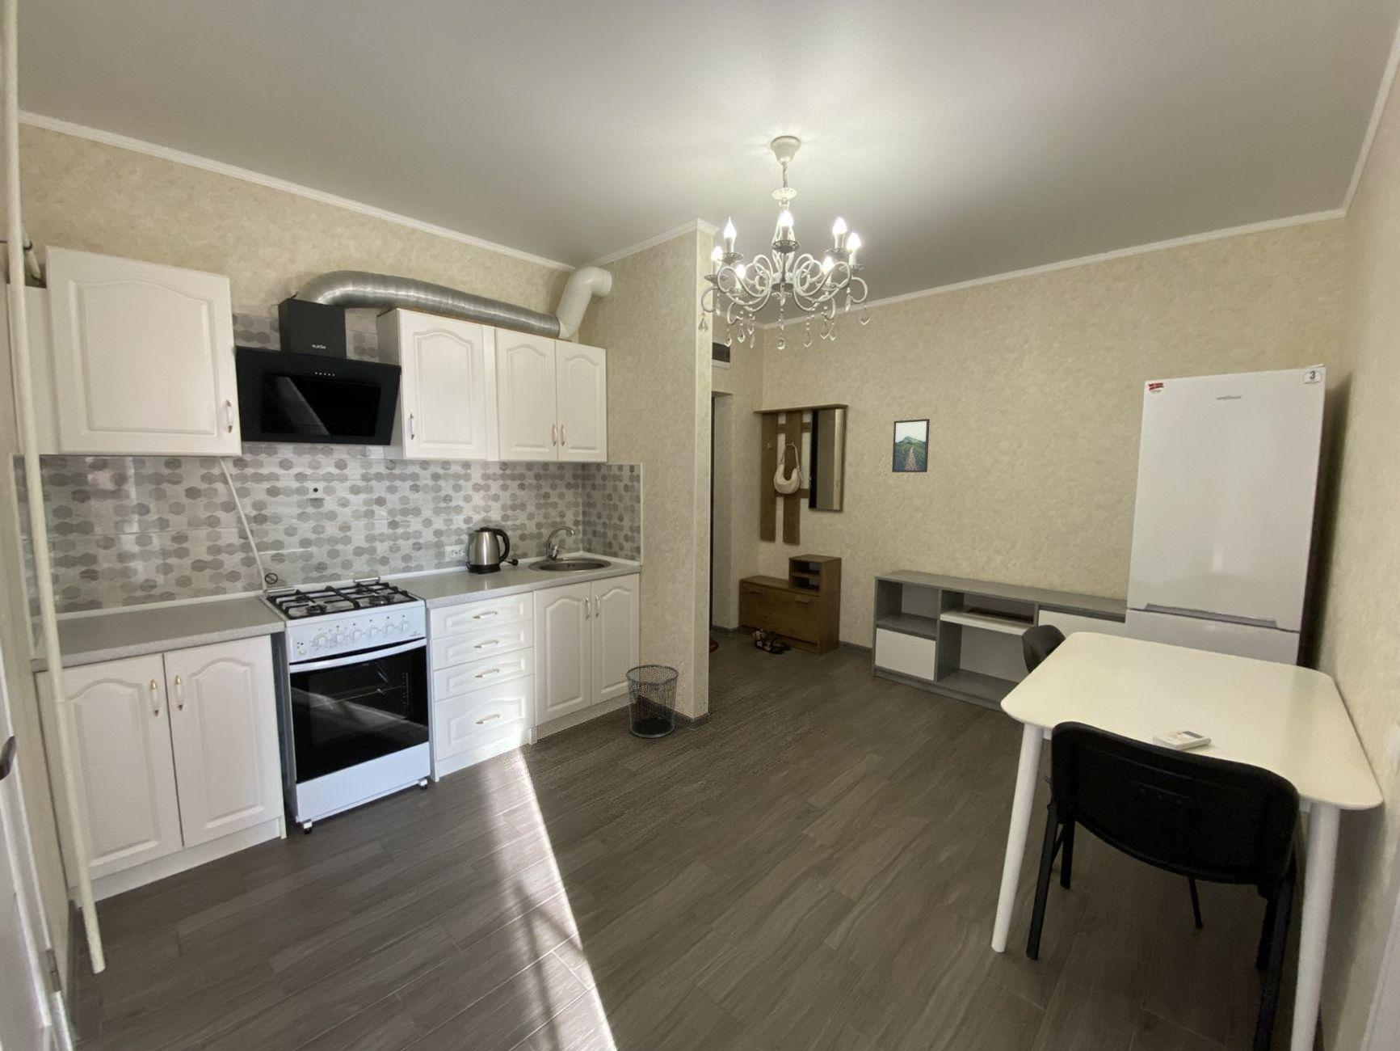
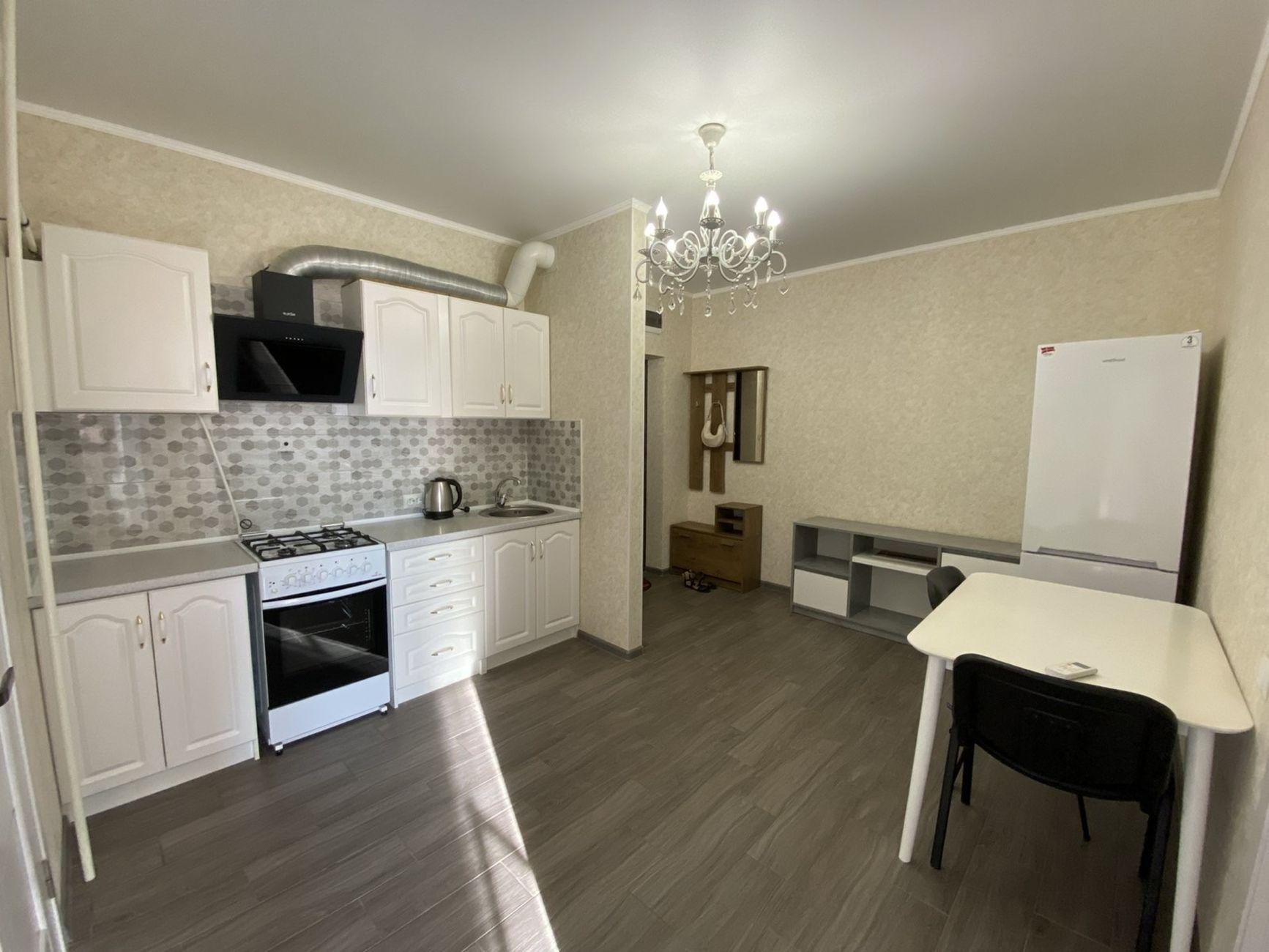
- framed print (910, 446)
- trash can (652, 700)
